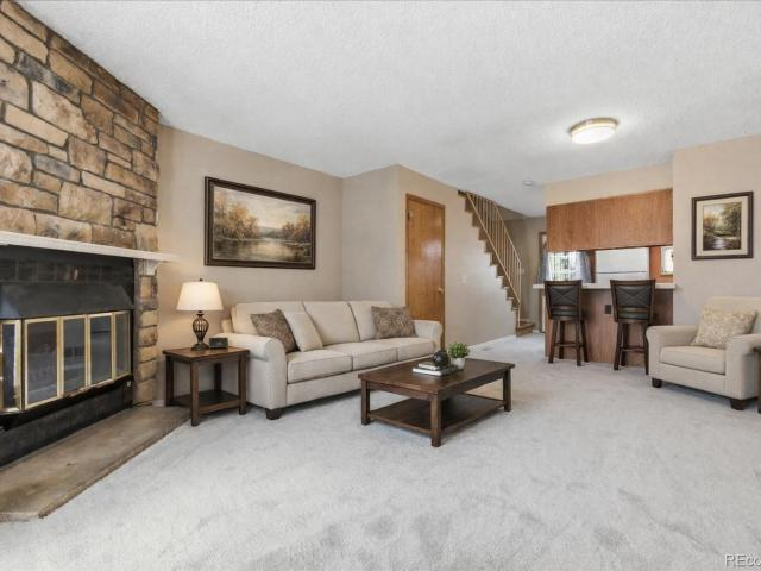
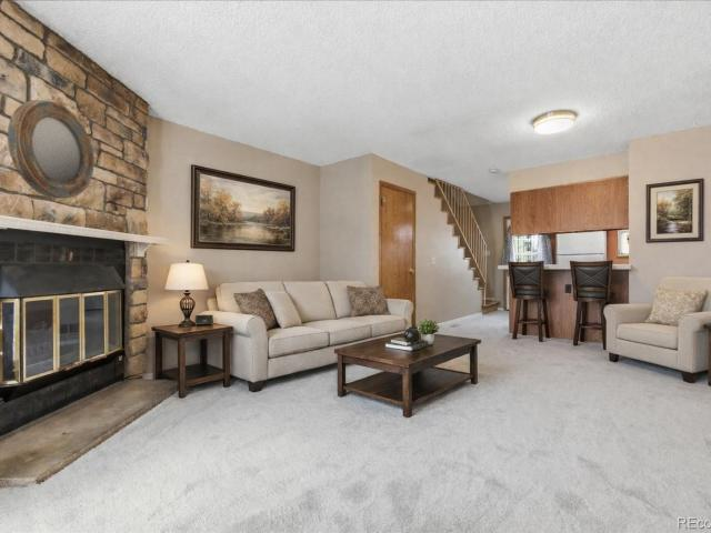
+ home mirror (56, 150)
